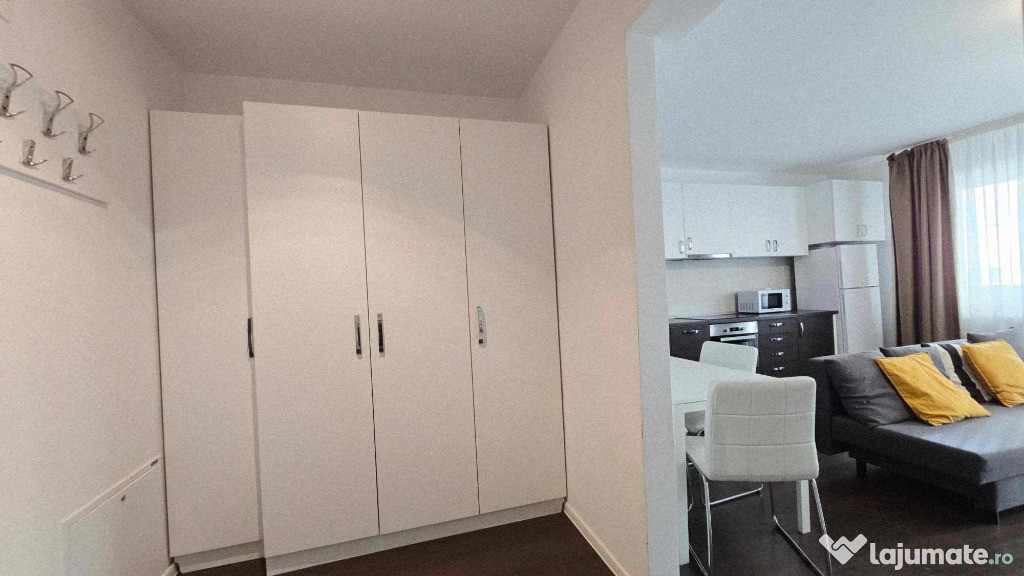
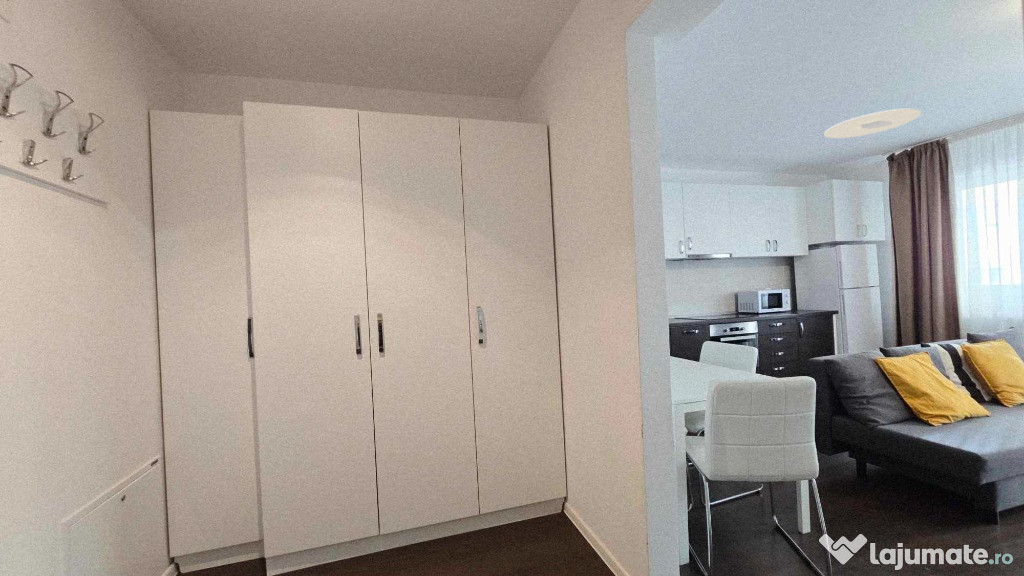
+ ceiling light (869, 121)
